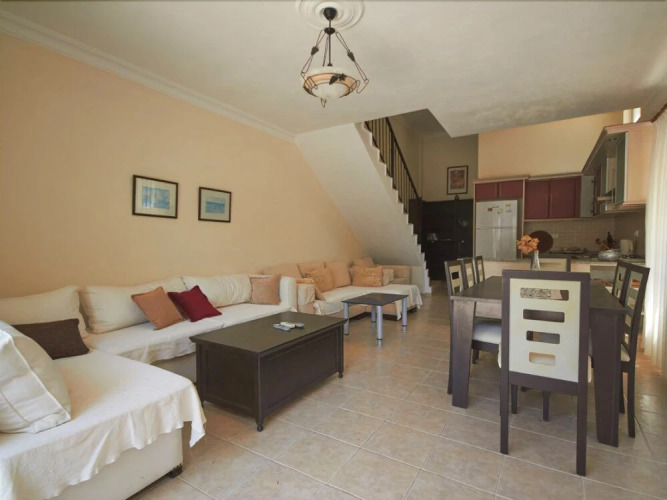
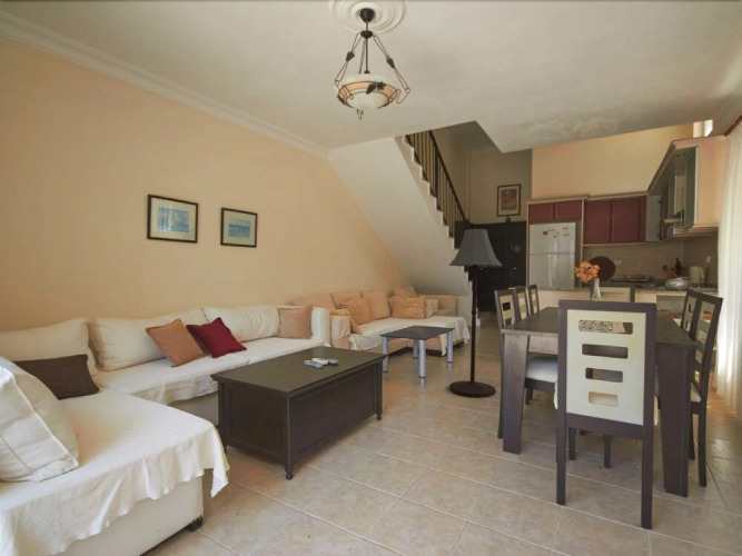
+ floor lamp (474, 309)
